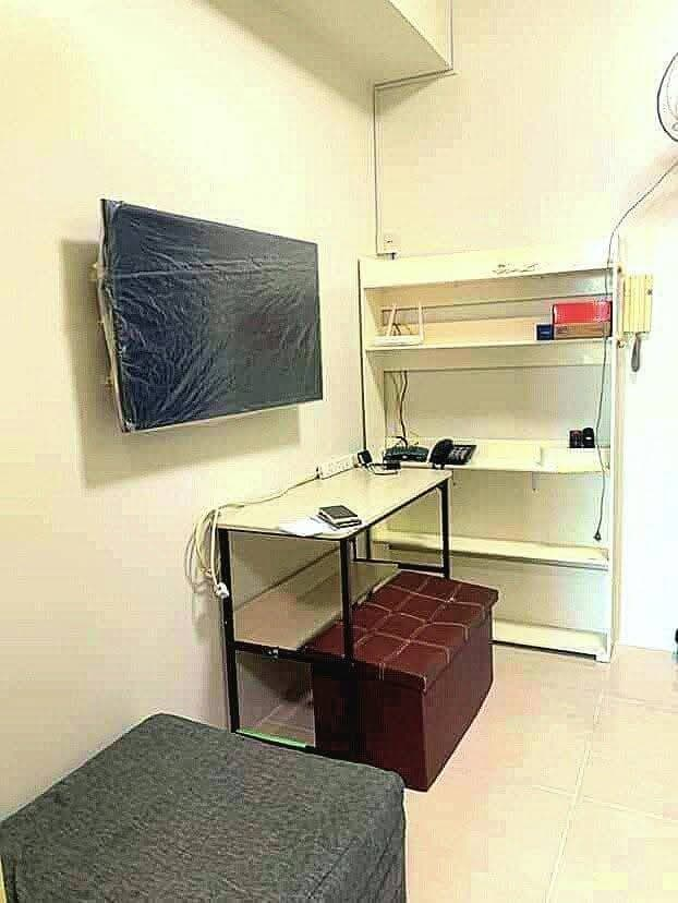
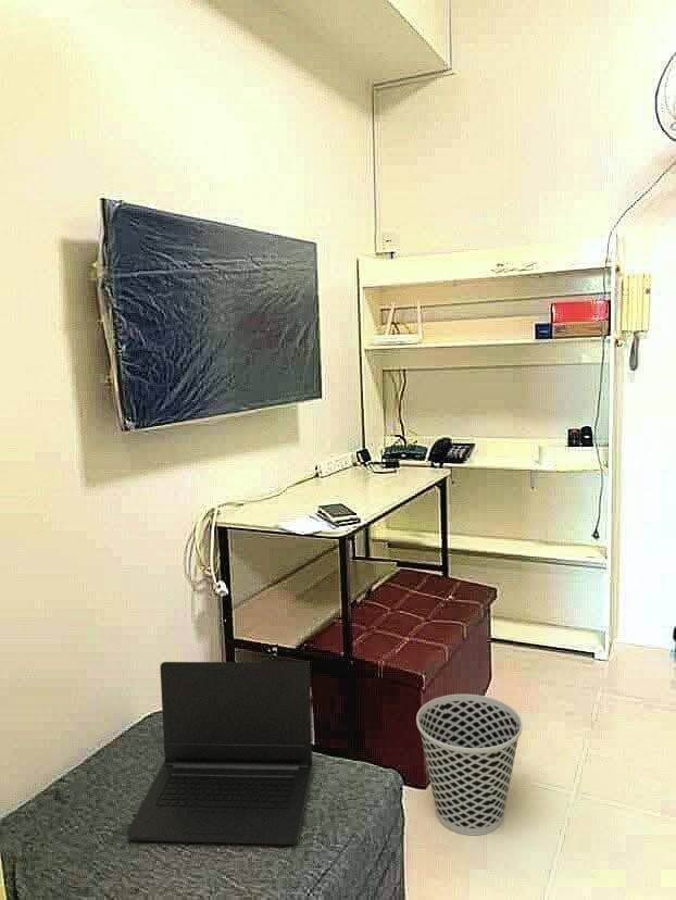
+ laptop (223, 746)
+ wastebasket (468, 766)
